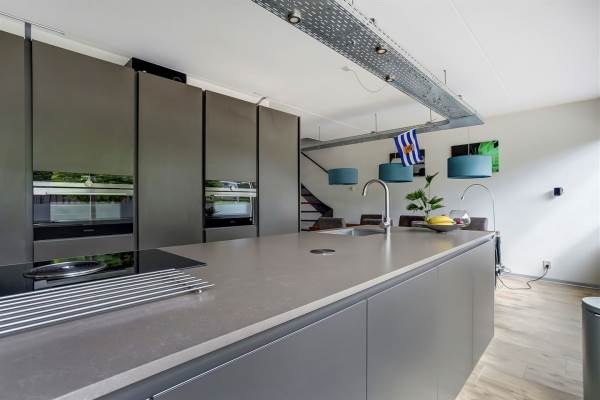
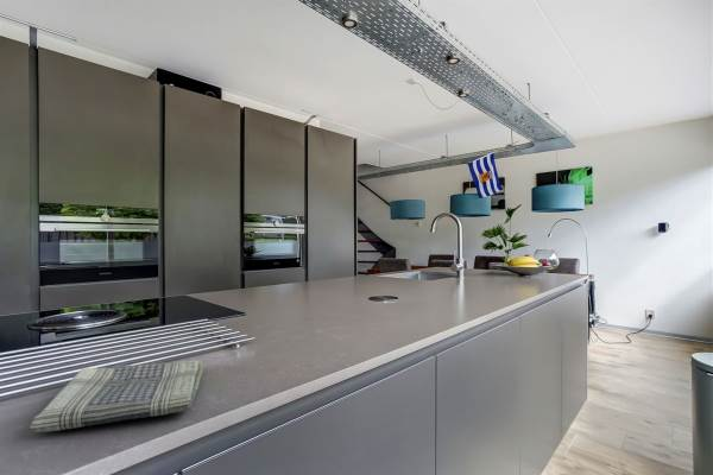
+ dish towel (134, 385)
